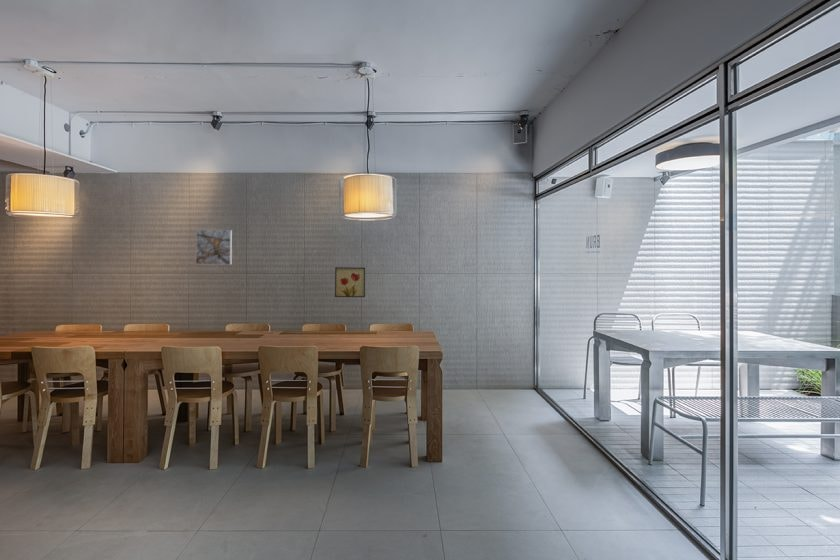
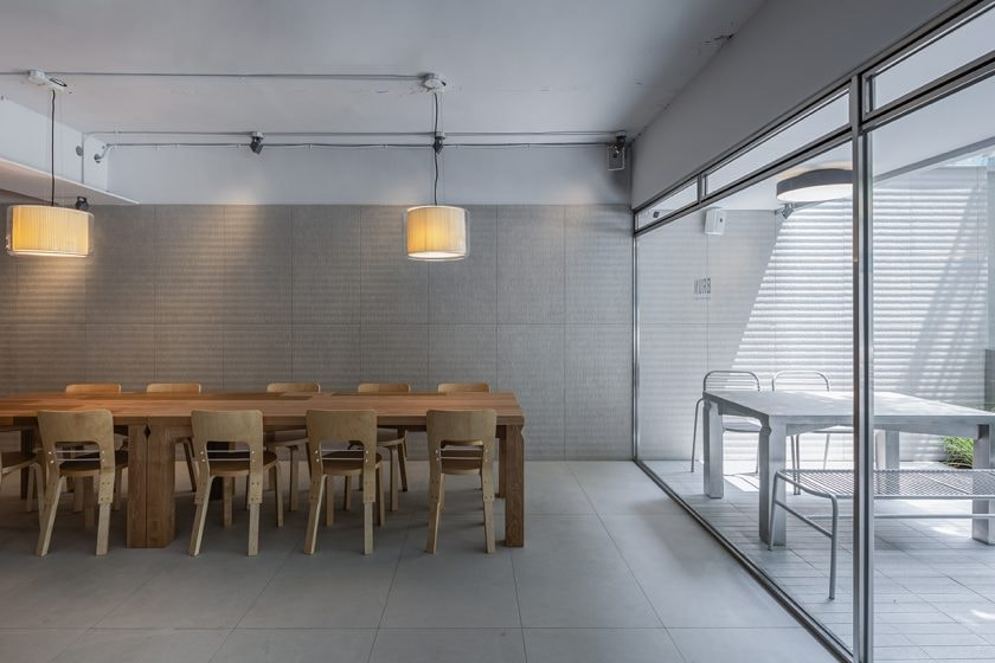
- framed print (213, 247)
- wall art (350, 282)
